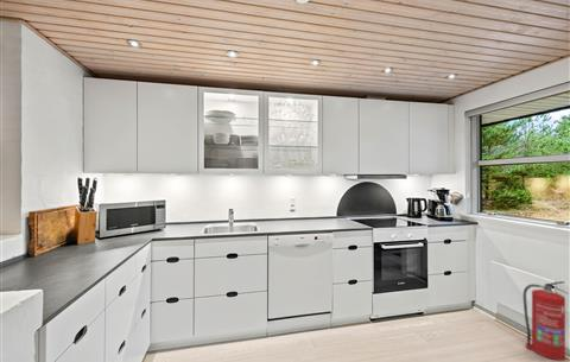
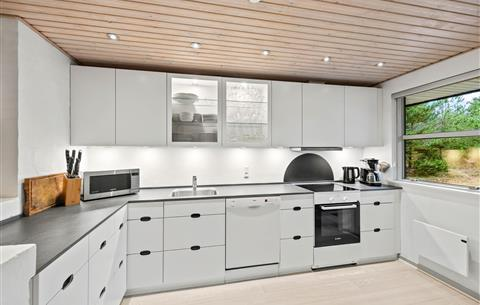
- fire extinguisher (546, 315)
